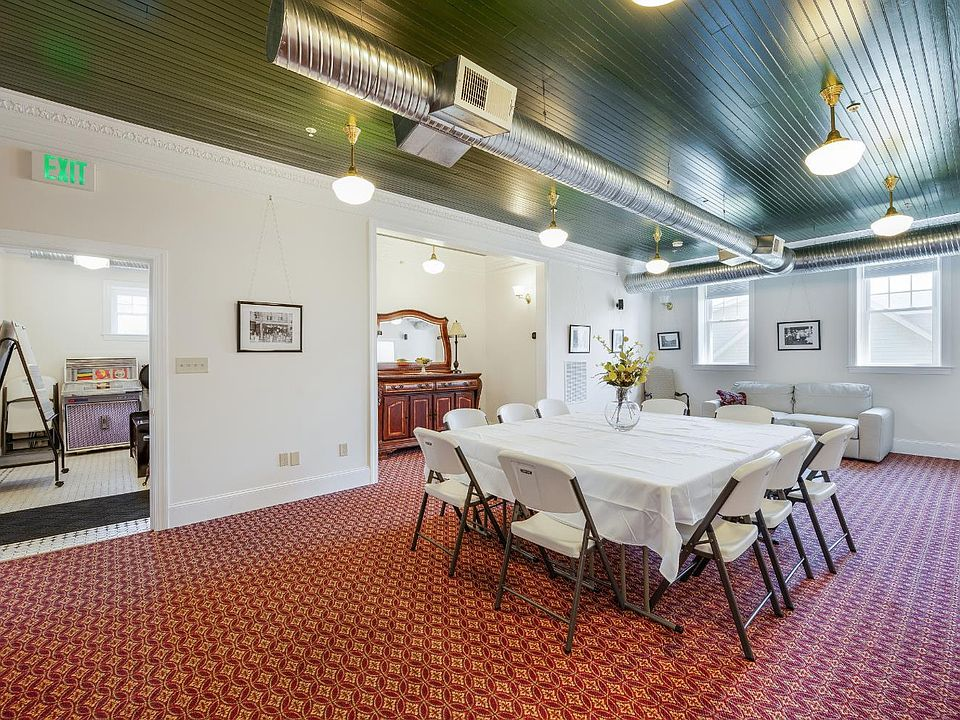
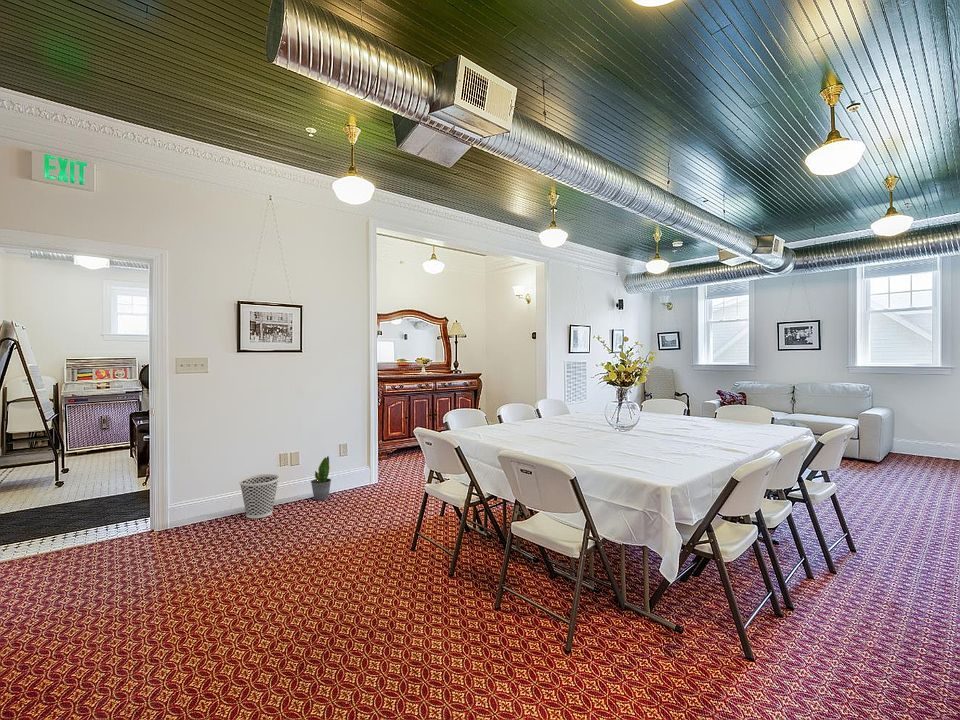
+ potted plant (321, 476)
+ wastebasket (259, 496)
